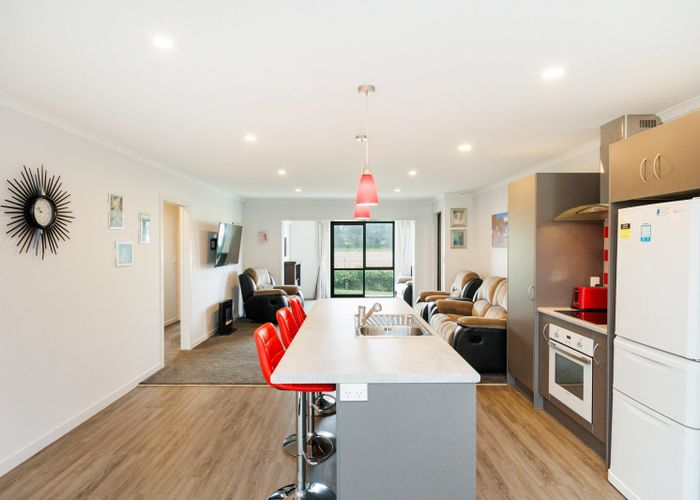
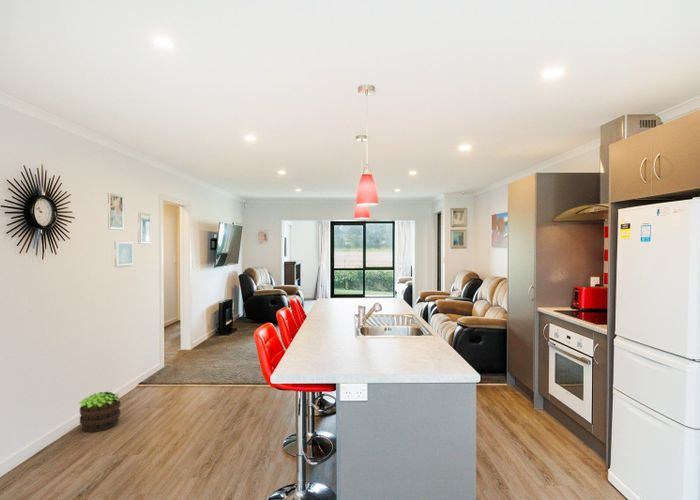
+ potted plant (100, 409)
